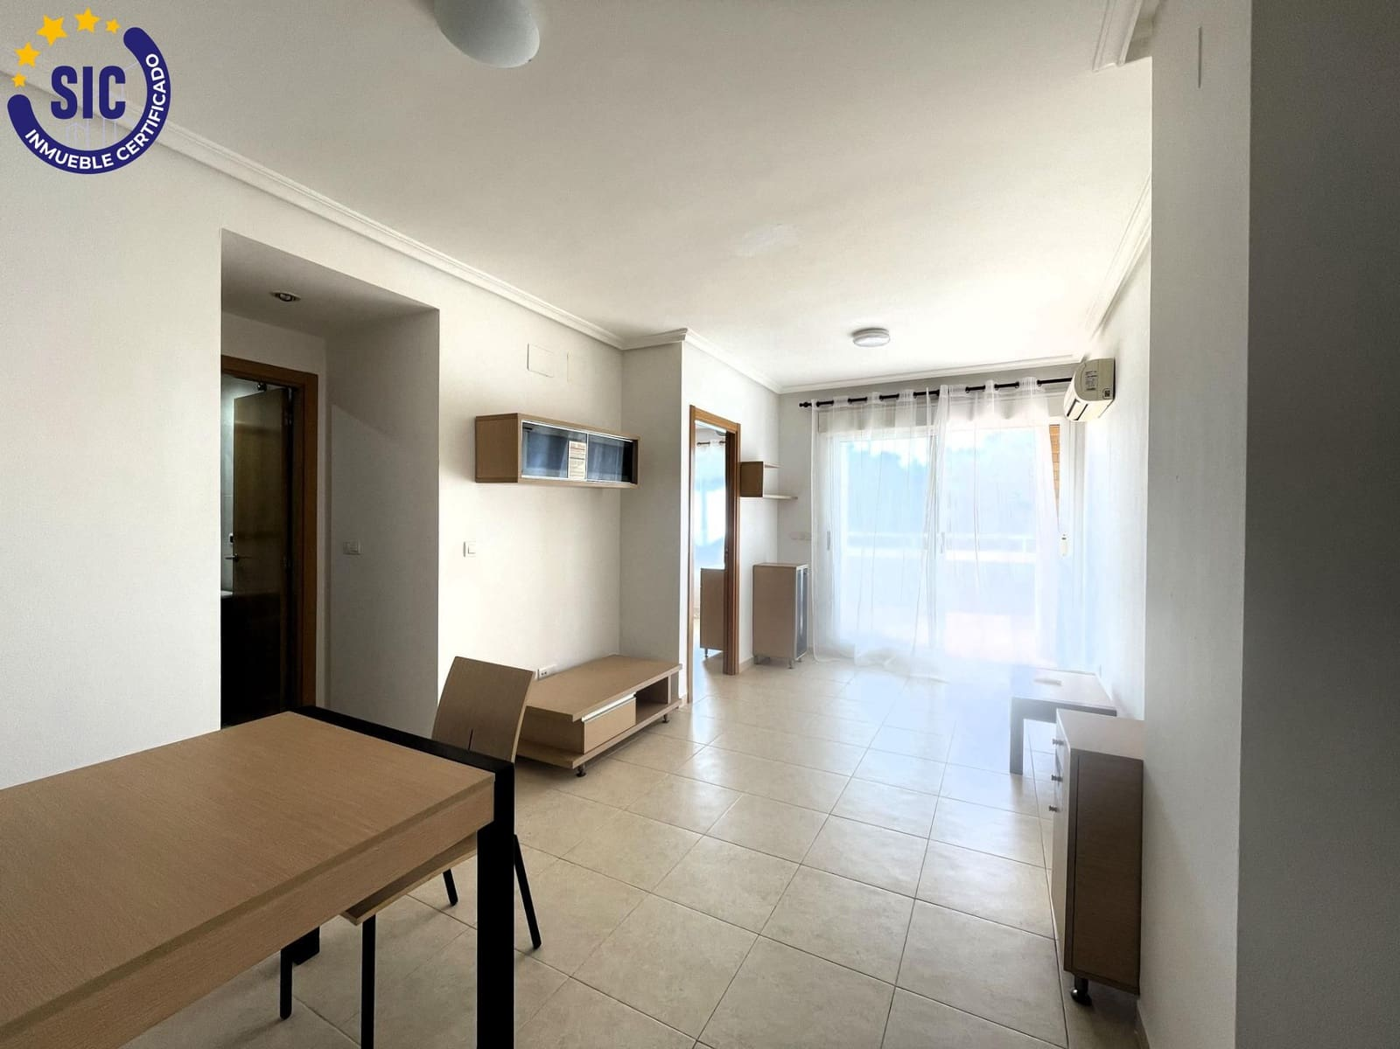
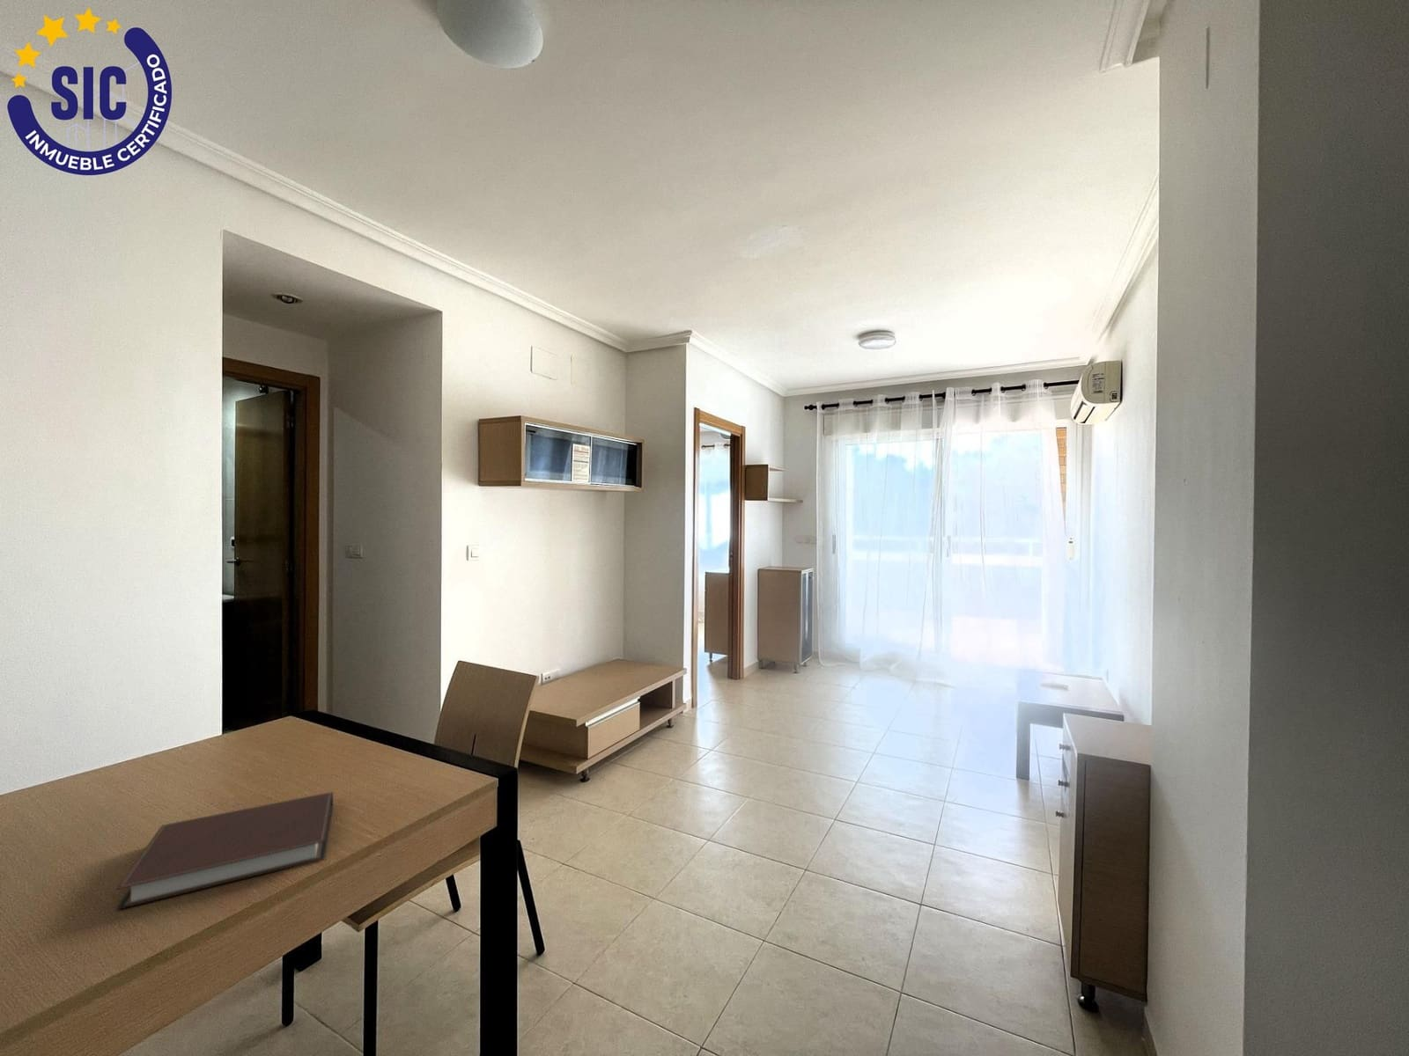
+ notebook (241, 841)
